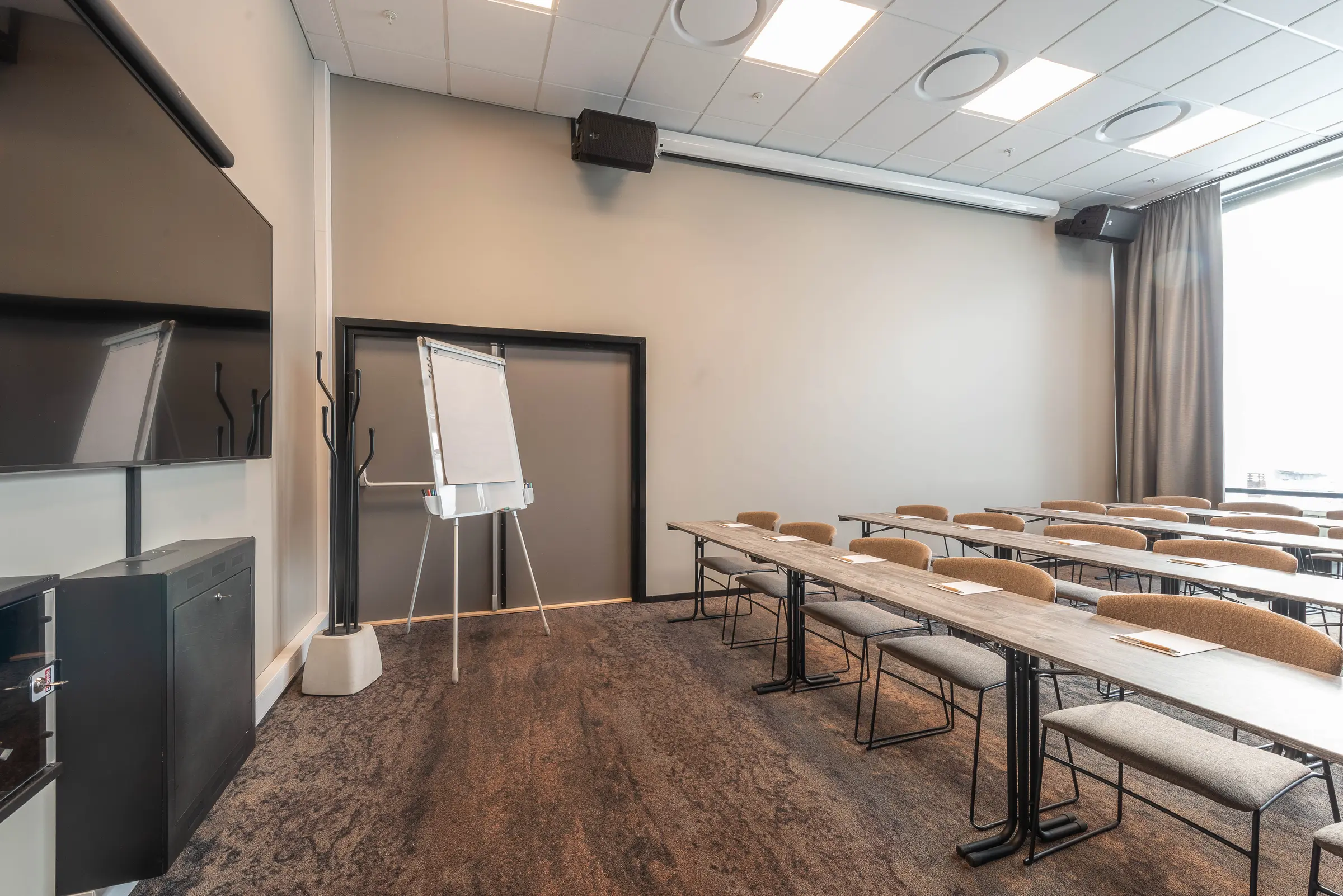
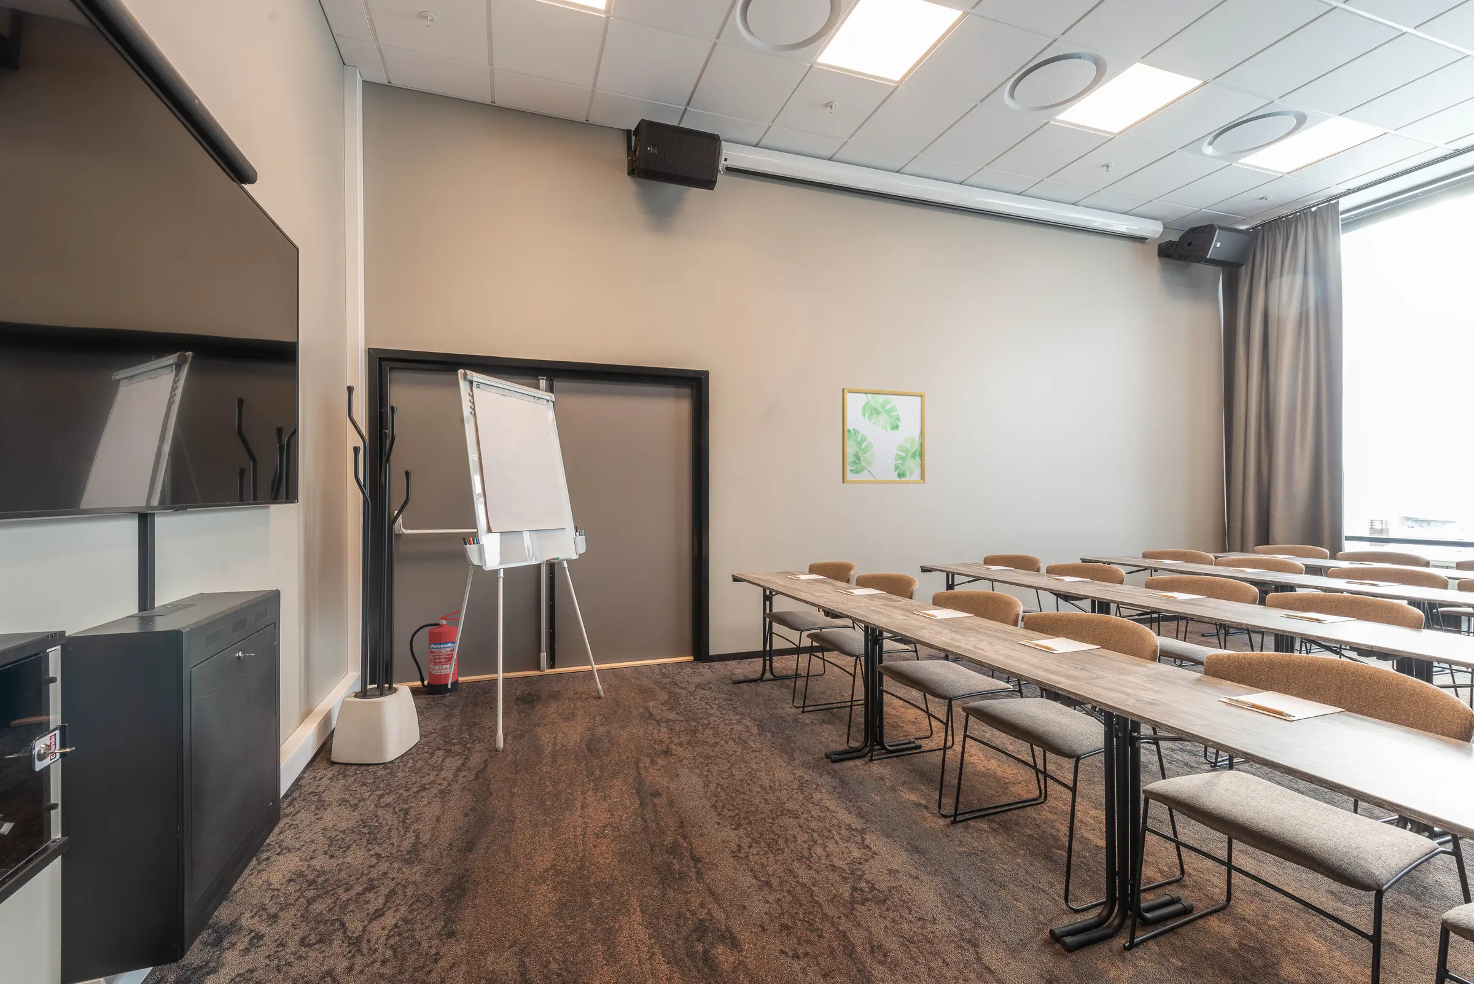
+ wall art (885, 437)
+ fire extinguisher (435, 651)
